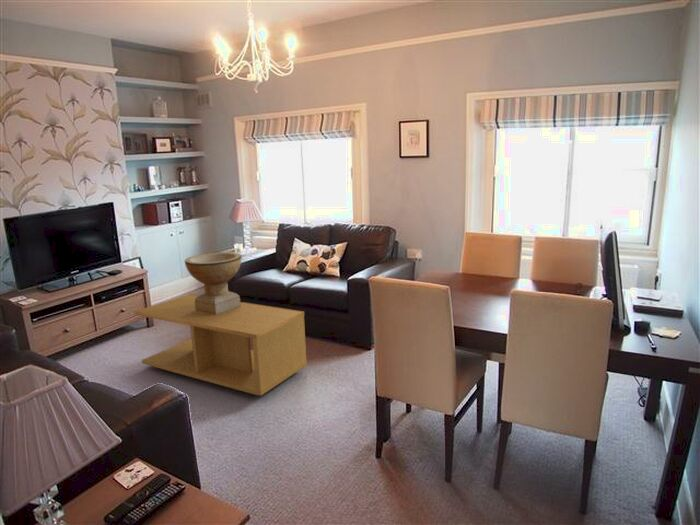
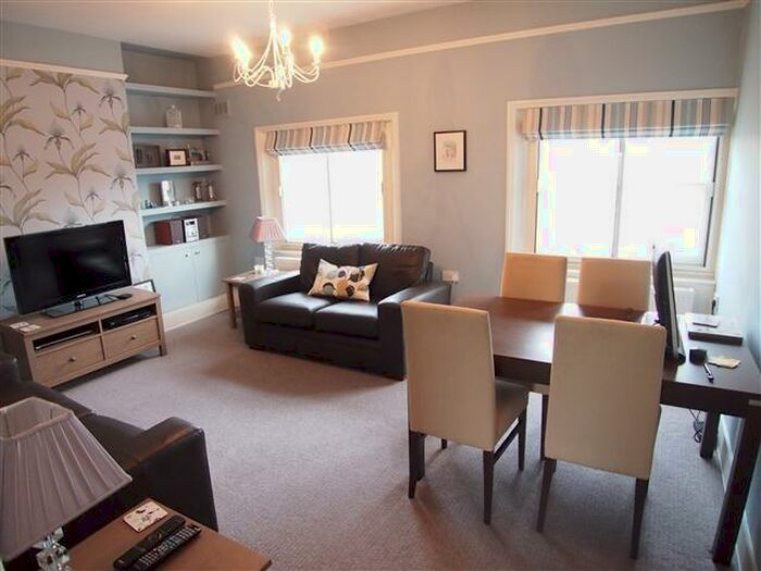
- decorative bowl (215, 282)
- coffee table (220, 341)
